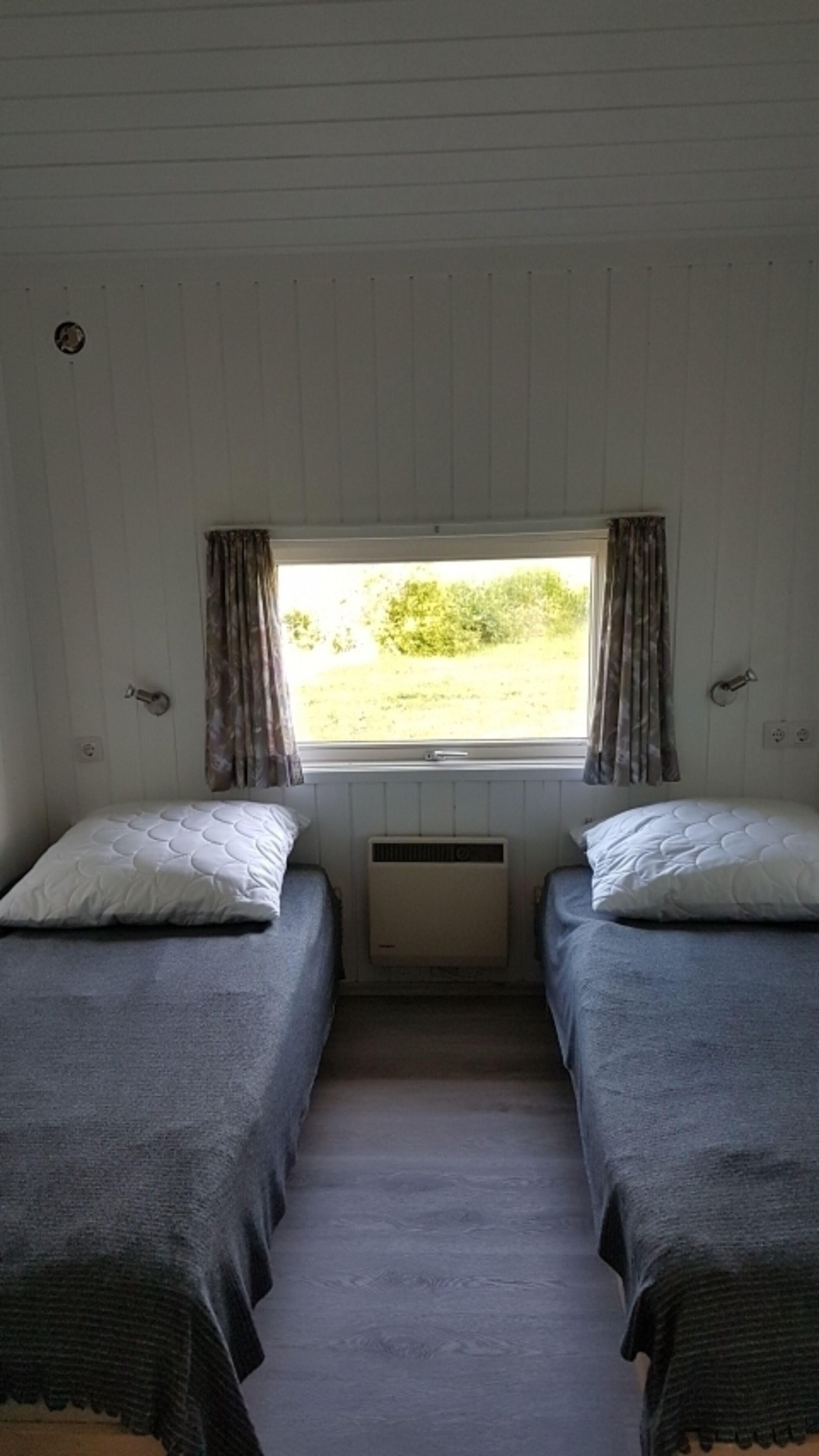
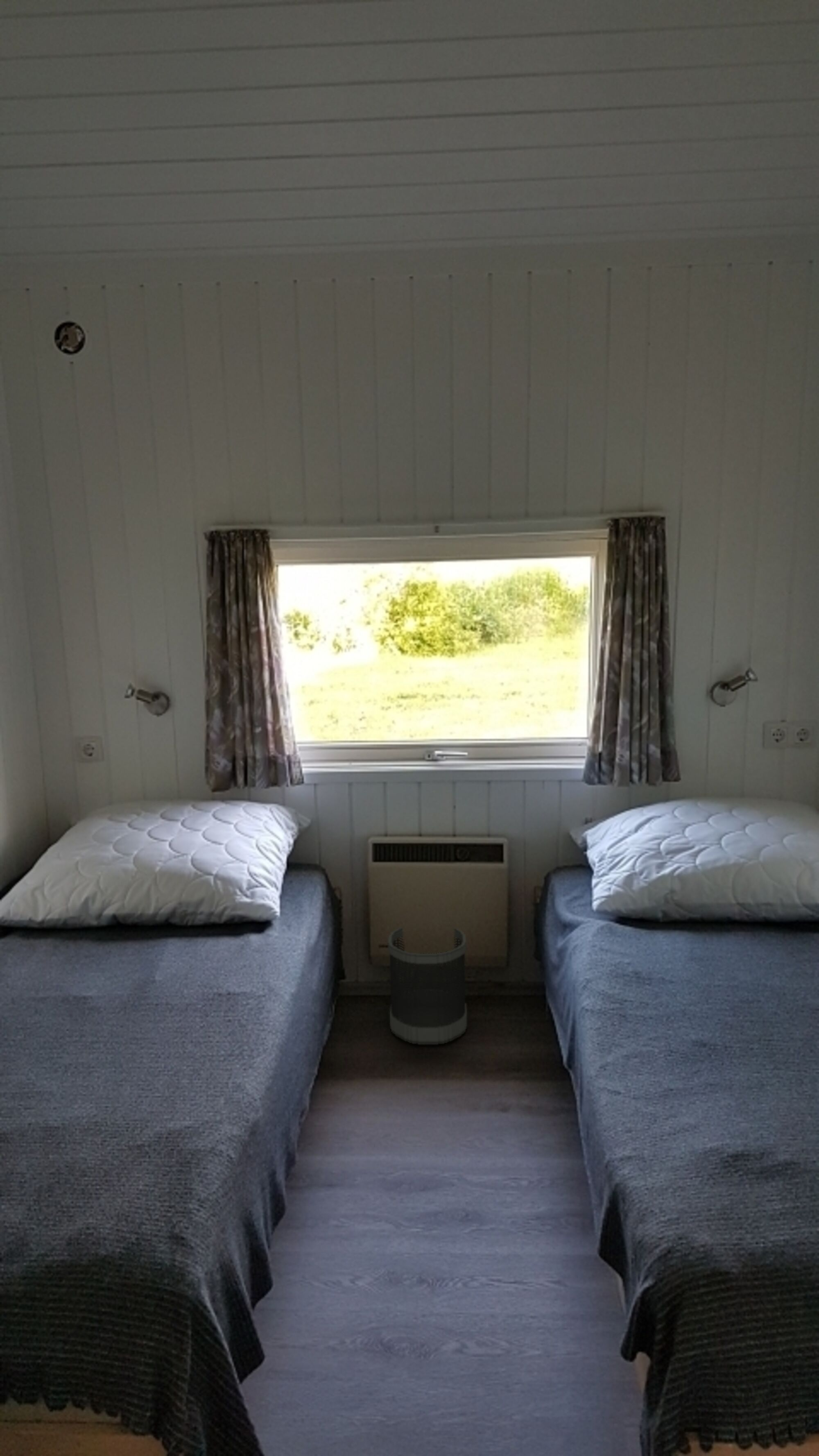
+ wastebasket (428, 981)
